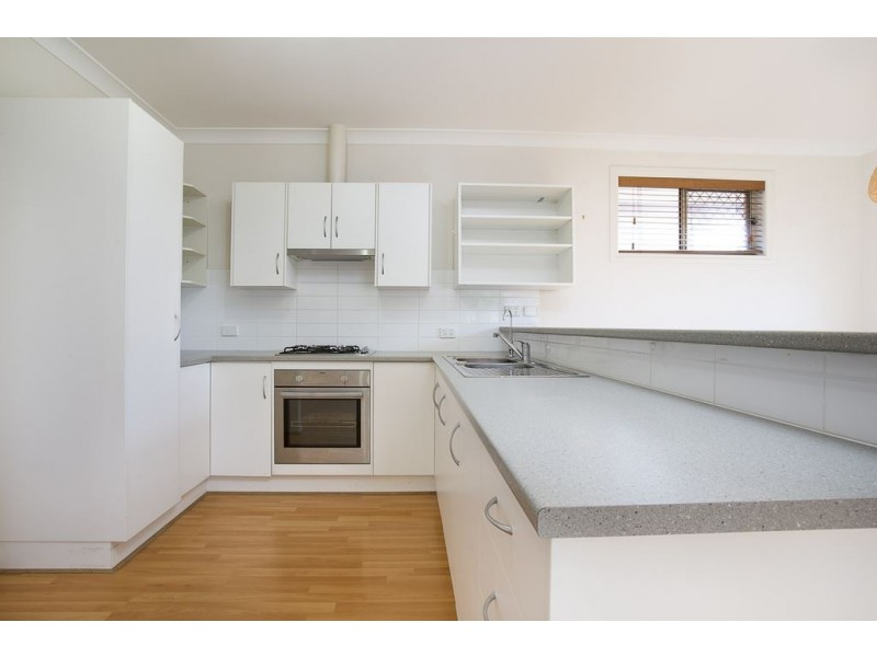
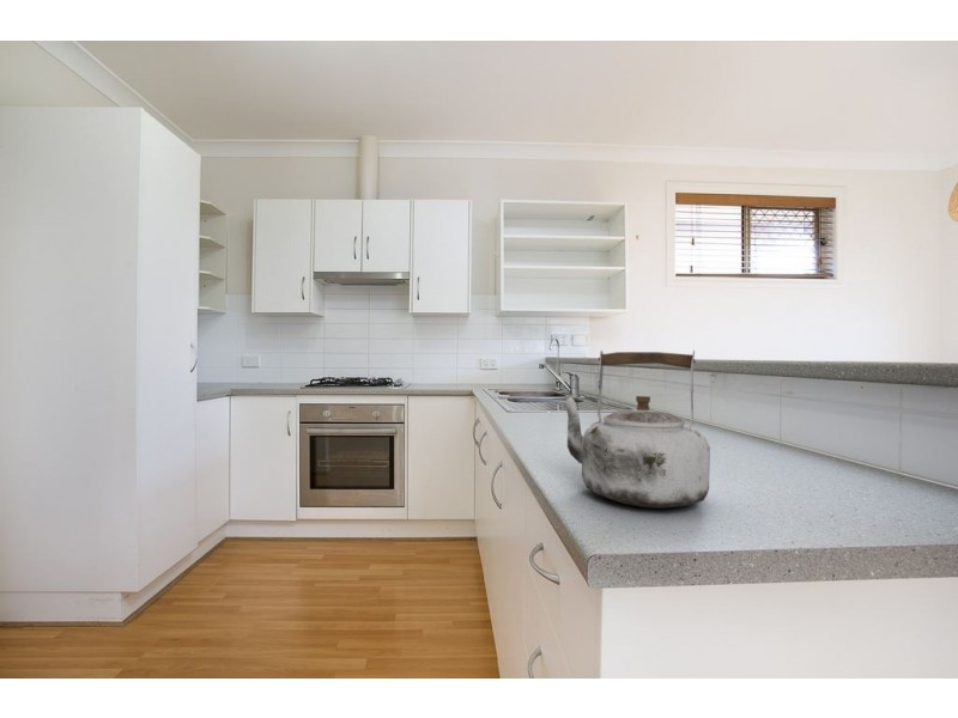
+ kettle (627, 421)
